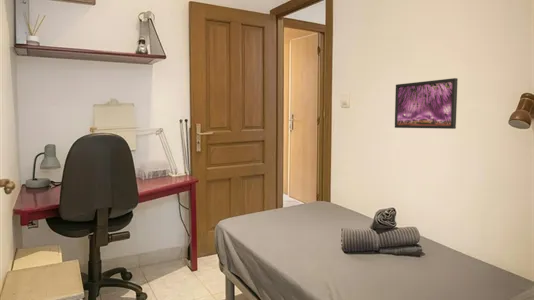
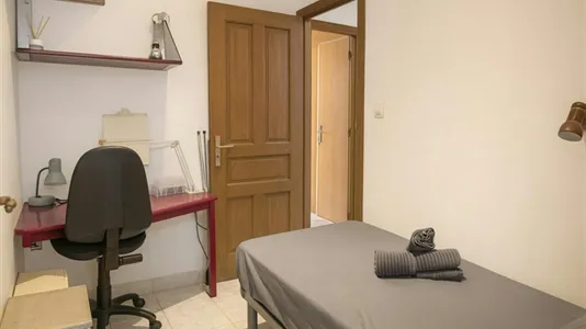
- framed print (423, 105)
